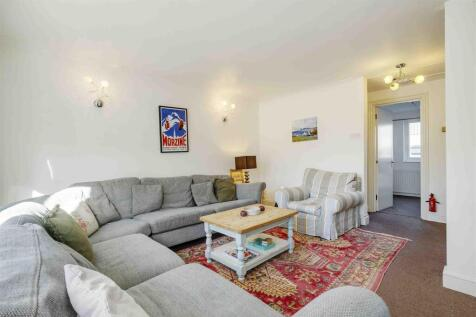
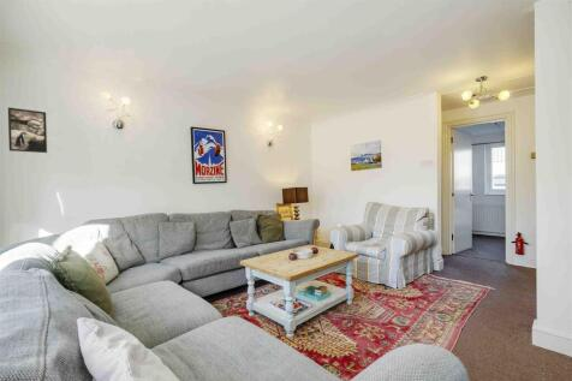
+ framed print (28, 130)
